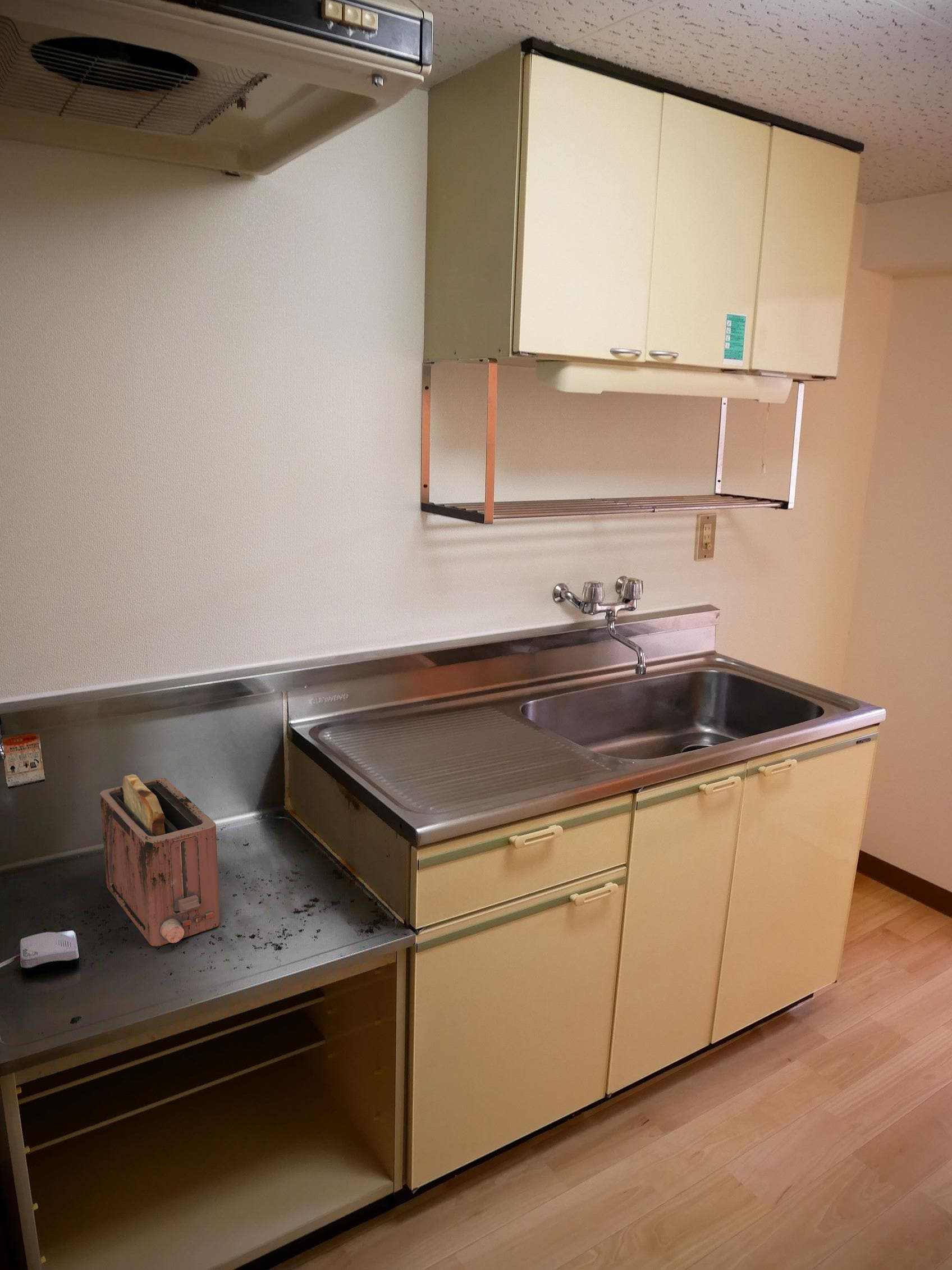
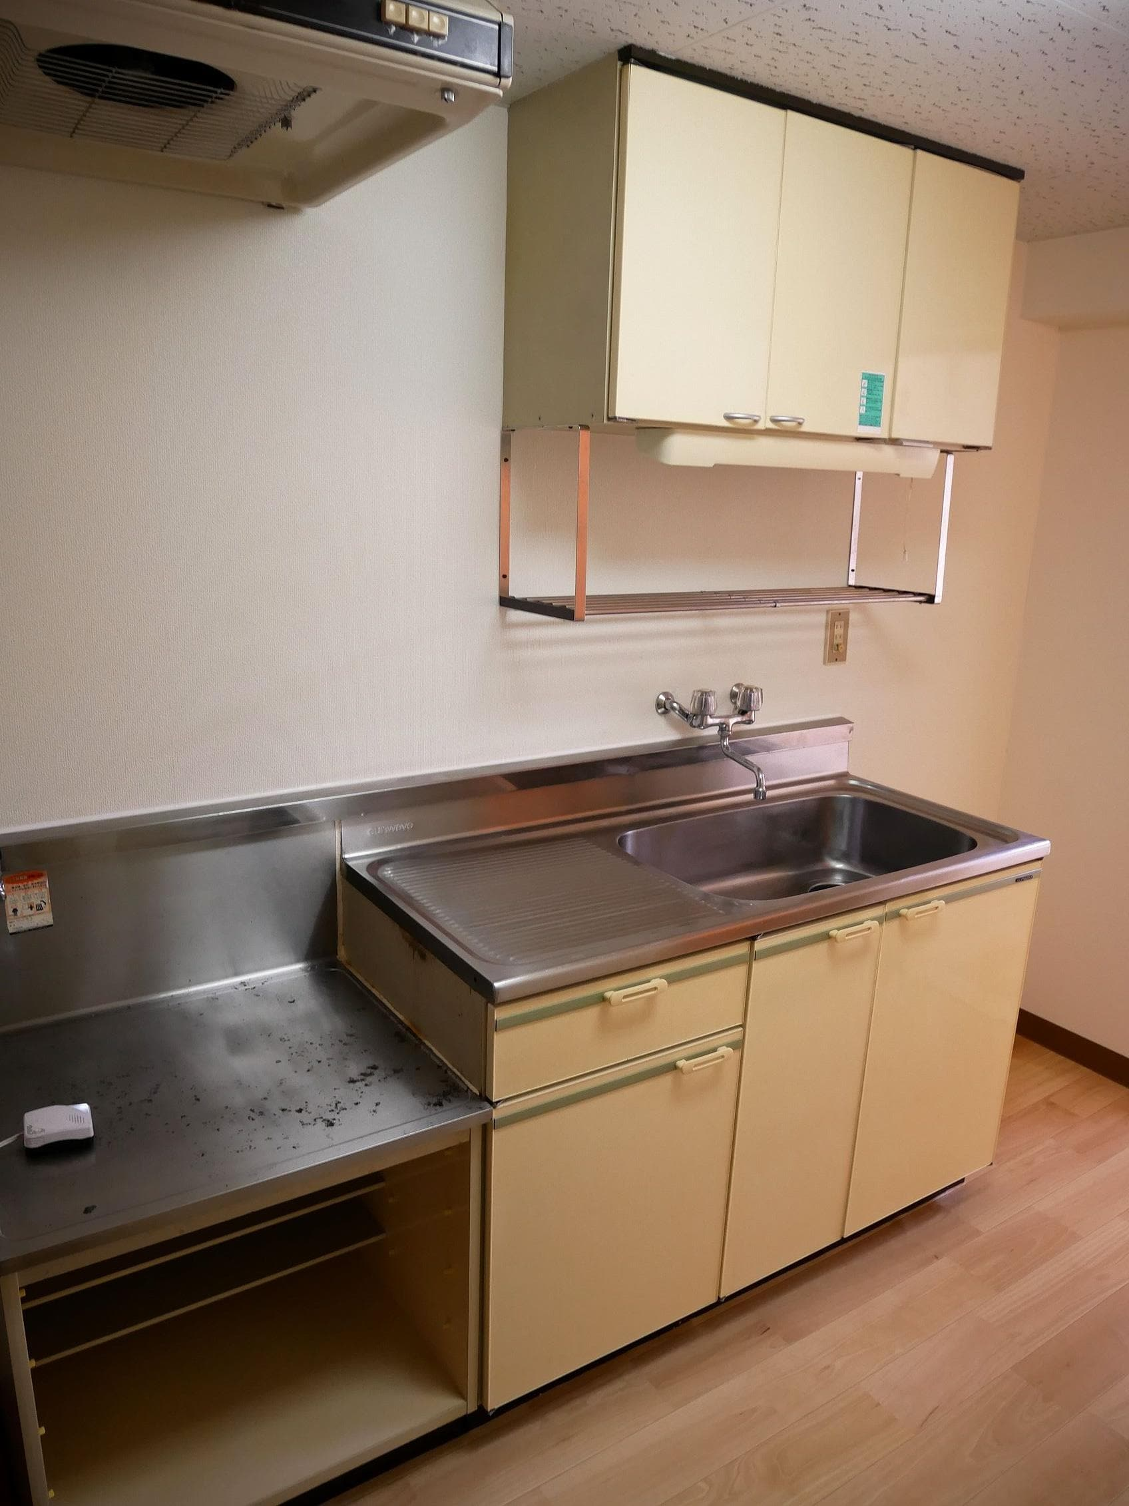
- toaster (161, 848)
